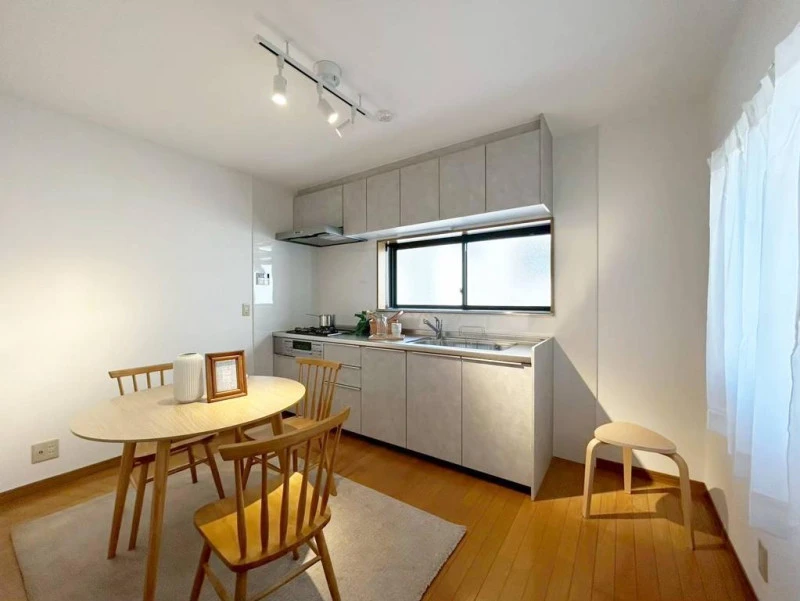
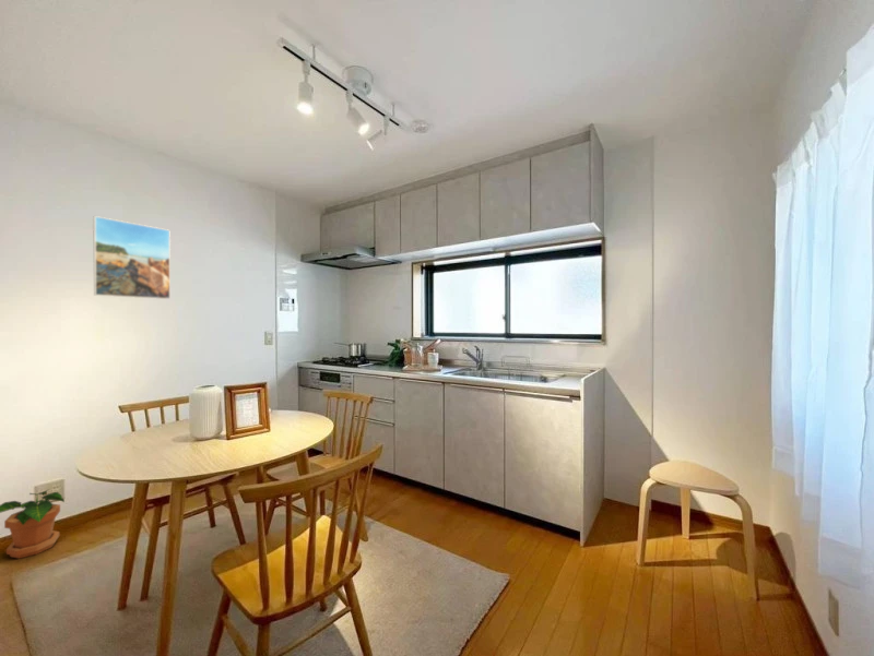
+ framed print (133, 260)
+ potted plant (29, 525)
